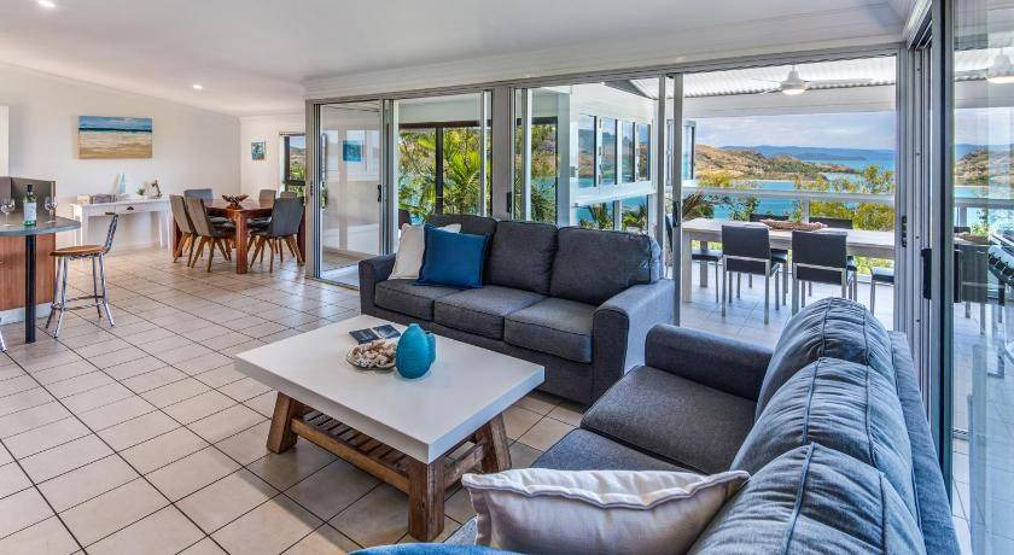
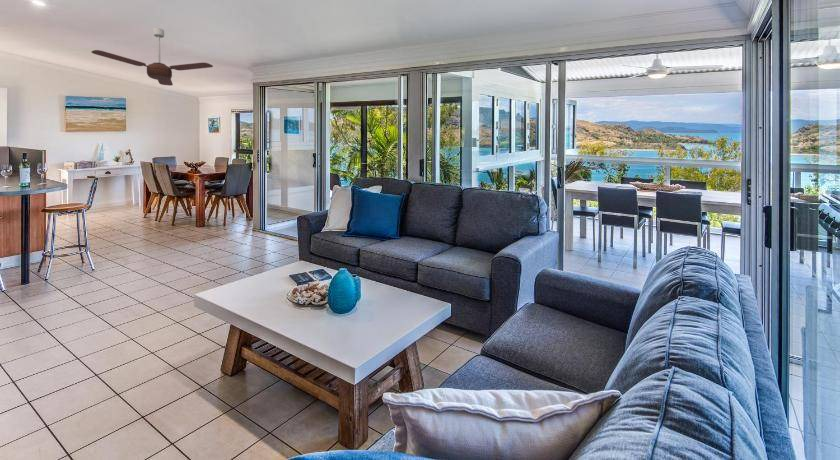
+ ceiling fan (158, 55)
